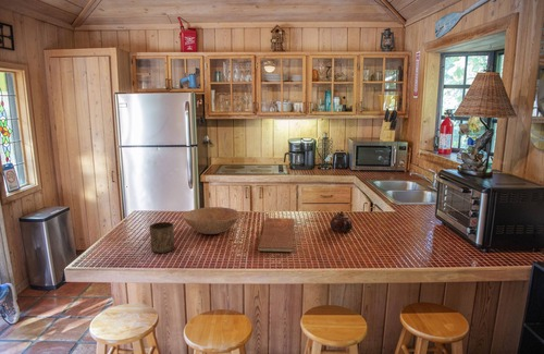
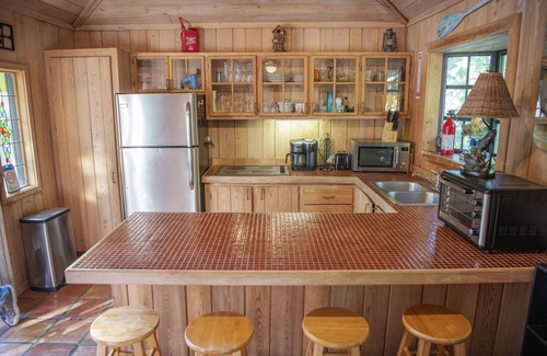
- chopping board (277, 232)
- bowl (212, 222)
- cup (161, 237)
- teapot (341, 220)
